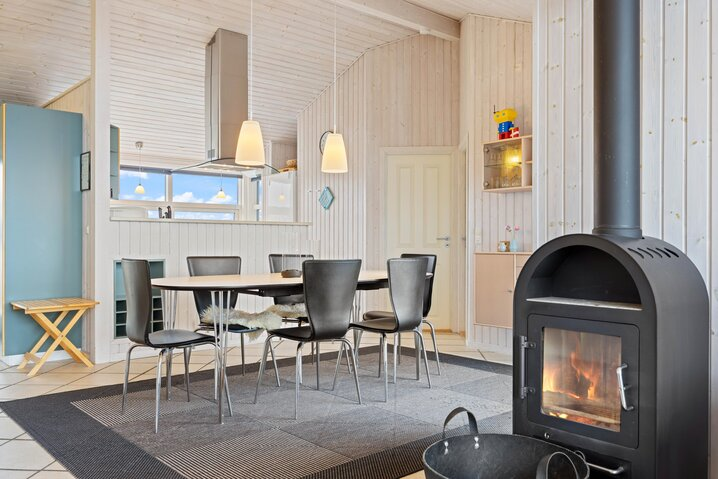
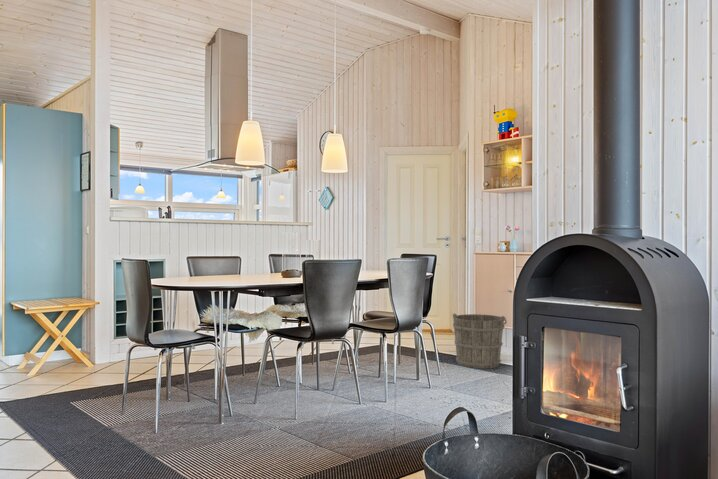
+ bucket (478, 338)
